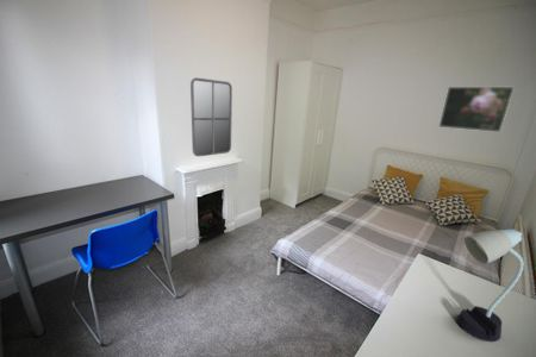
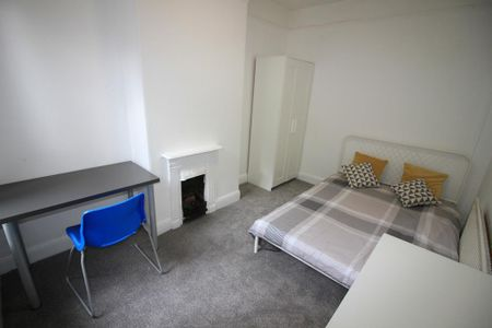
- desk lamp (500, 294)
- home mirror (212, 118)
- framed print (473, 108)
